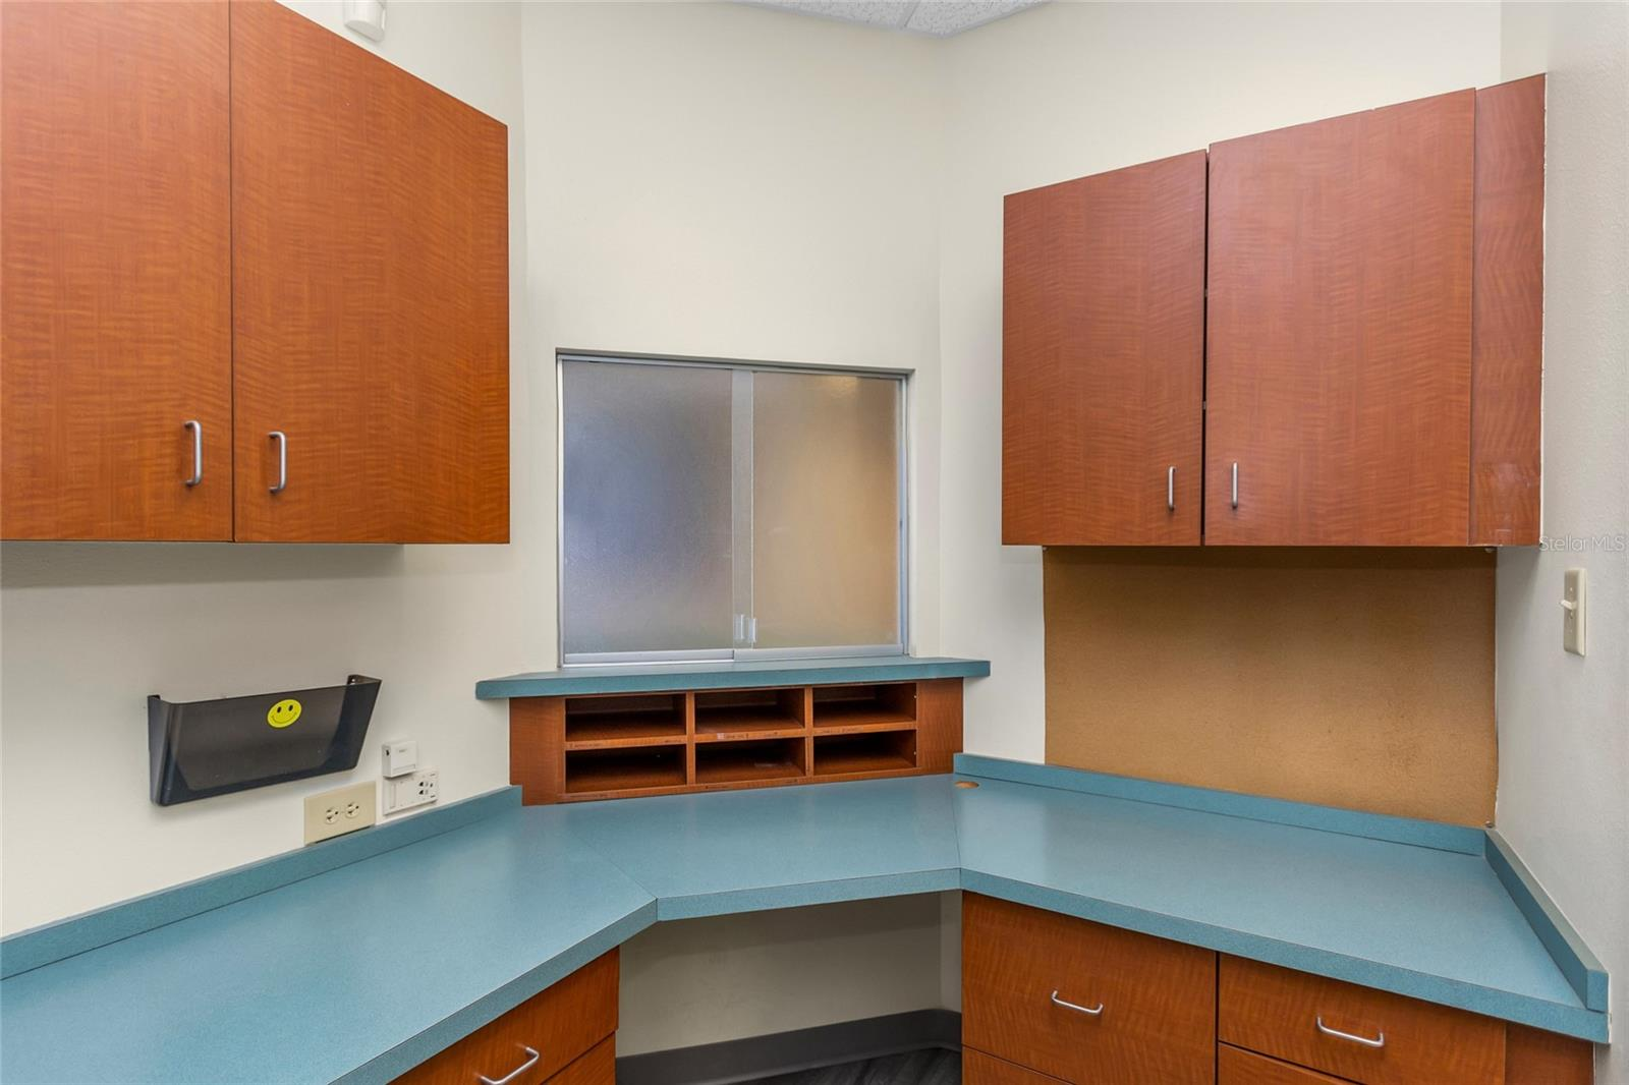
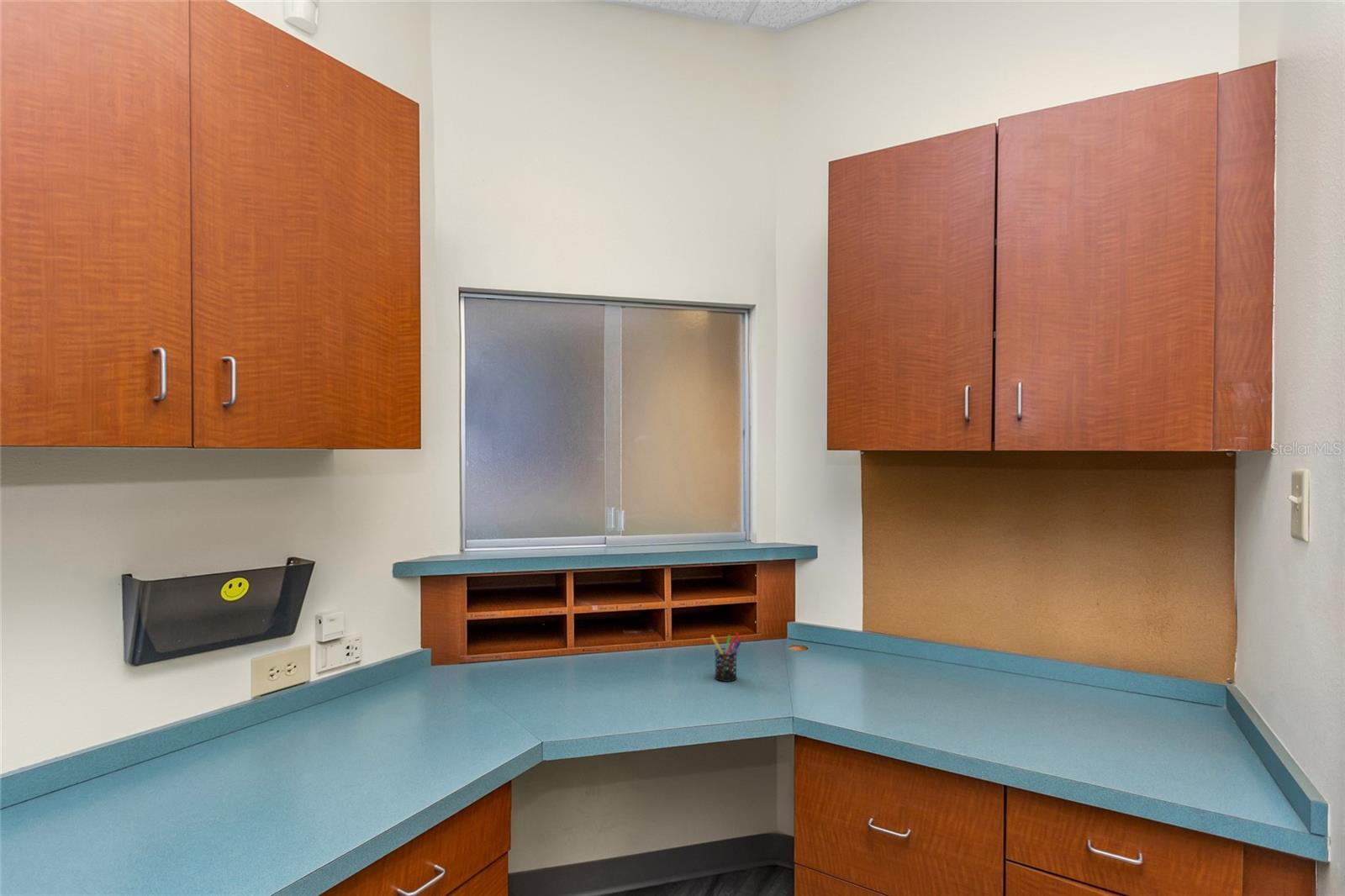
+ pen holder (727, 654)
